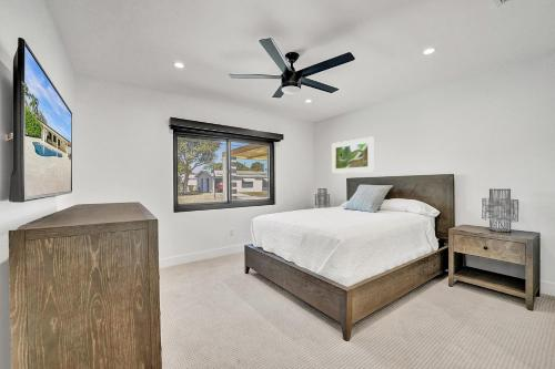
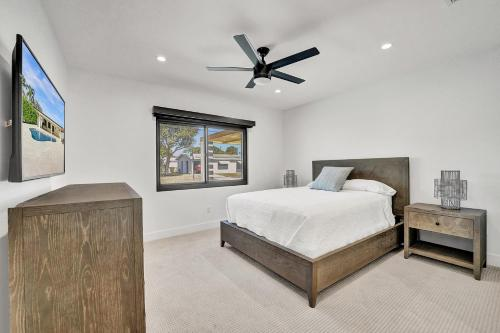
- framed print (351, 156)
